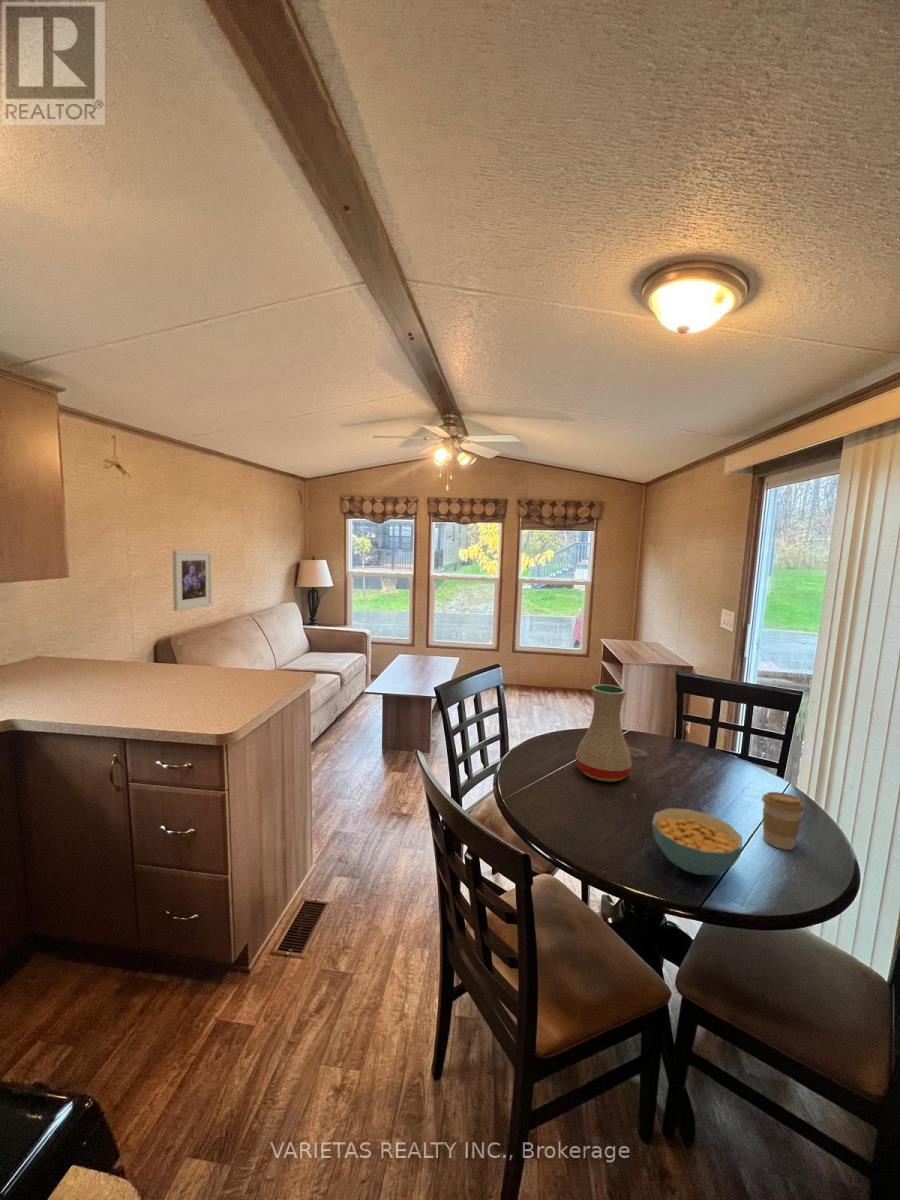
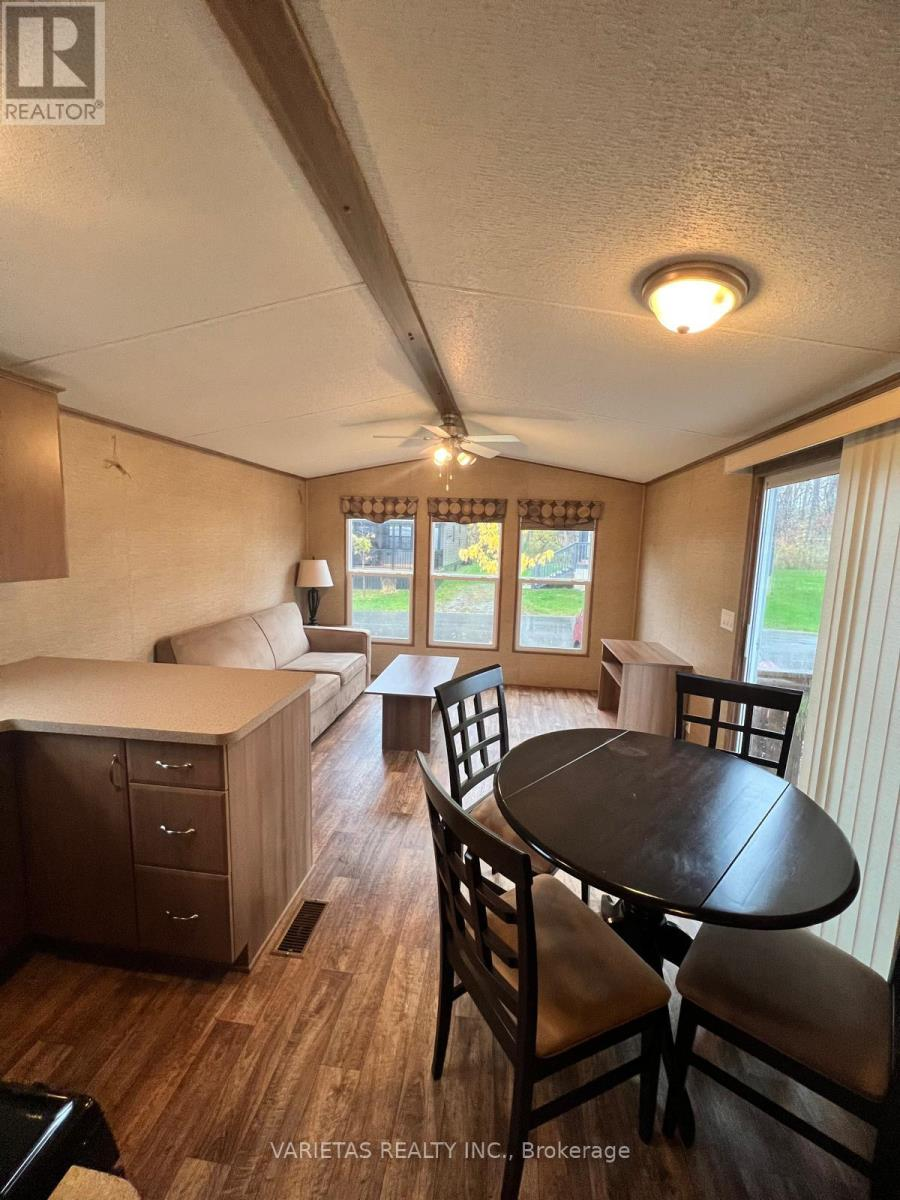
- vase (605, 731)
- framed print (193, 579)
- coffee cup (781, 818)
- cereal bowl (694, 847)
